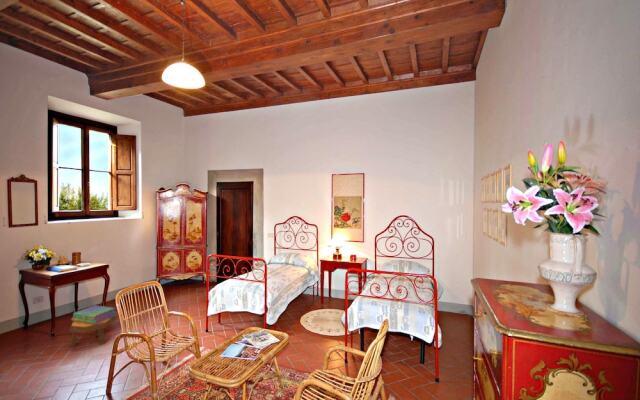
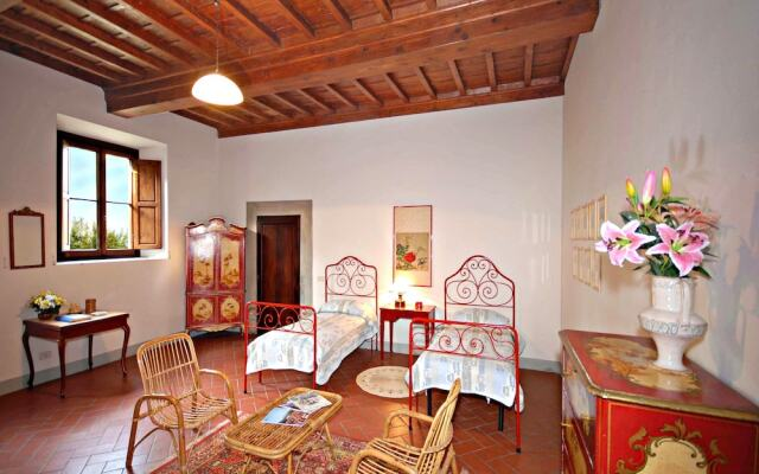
- footstool (94, 329)
- stack of books (94, 314)
